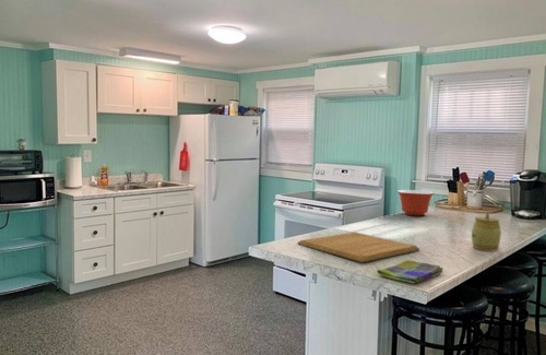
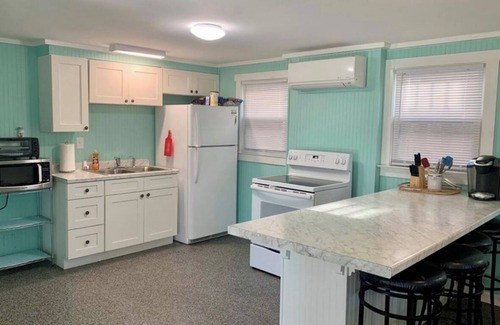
- mixing bowl (415, 202)
- chopping board (357, 245)
- jar (486, 229)
- dish towel (410, 270)
